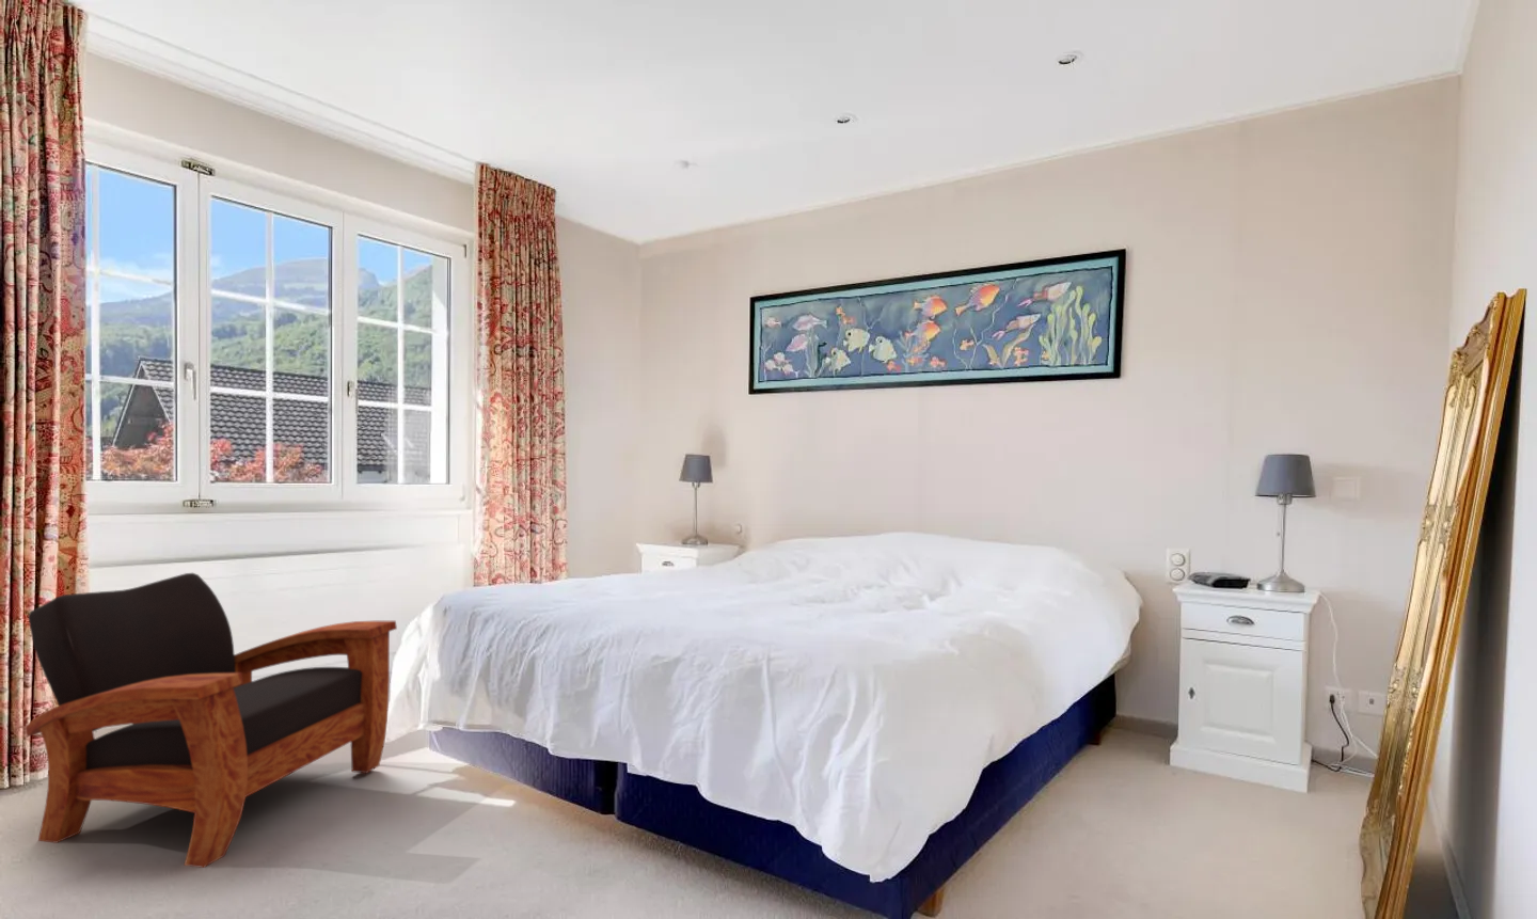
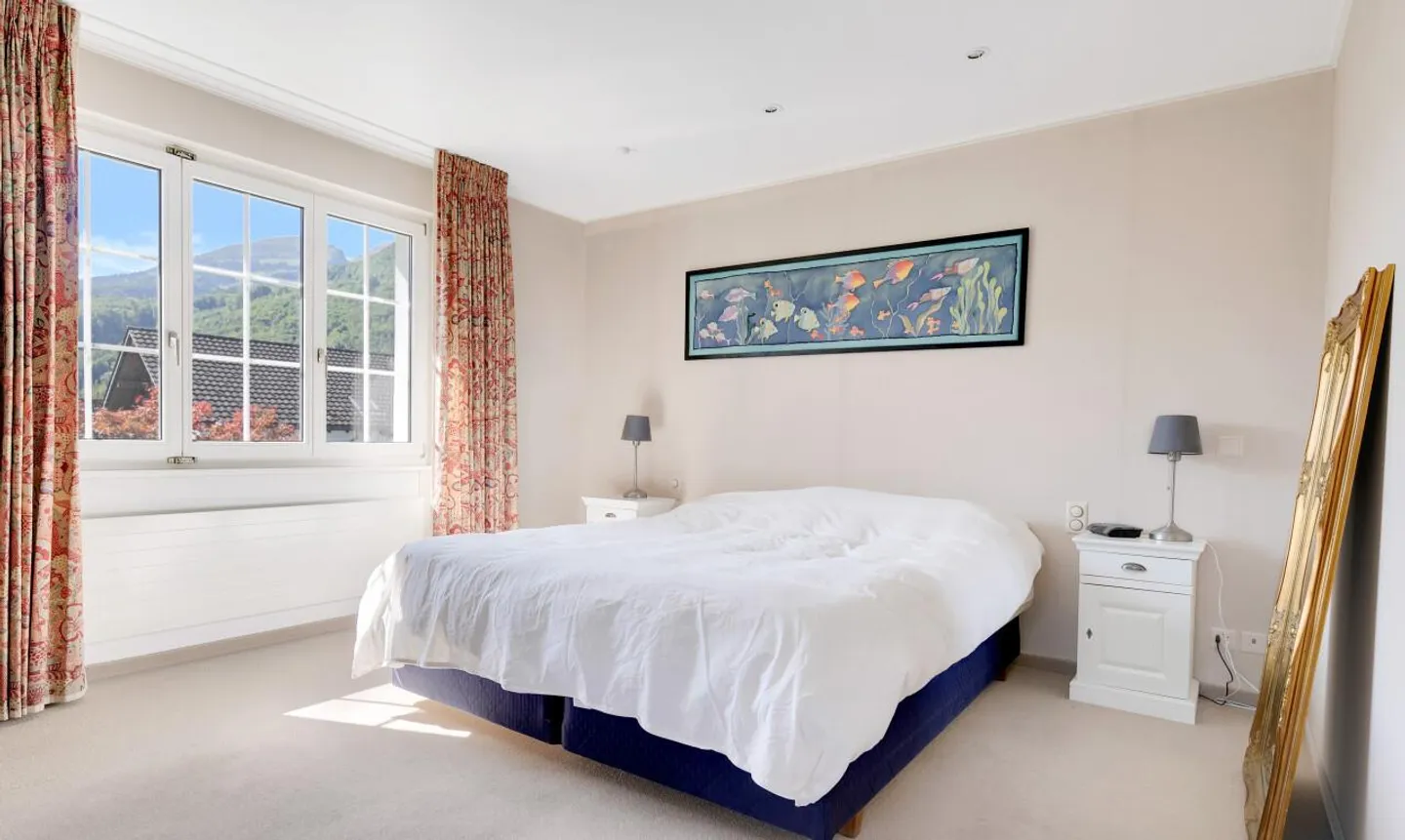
- armchair (208, 695)
